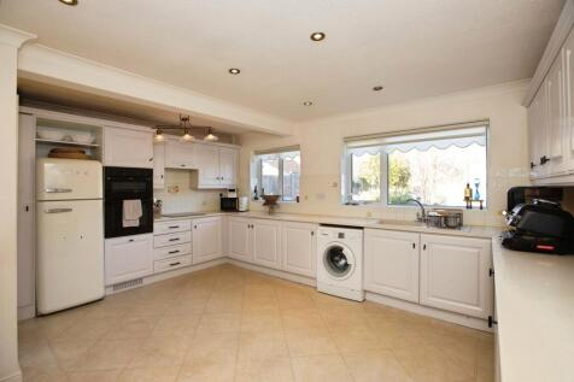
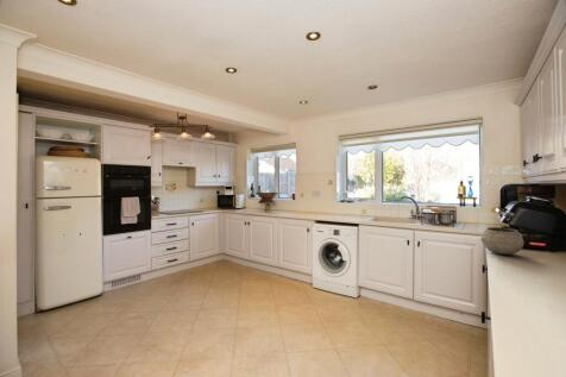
+ bowl (502, 240)
